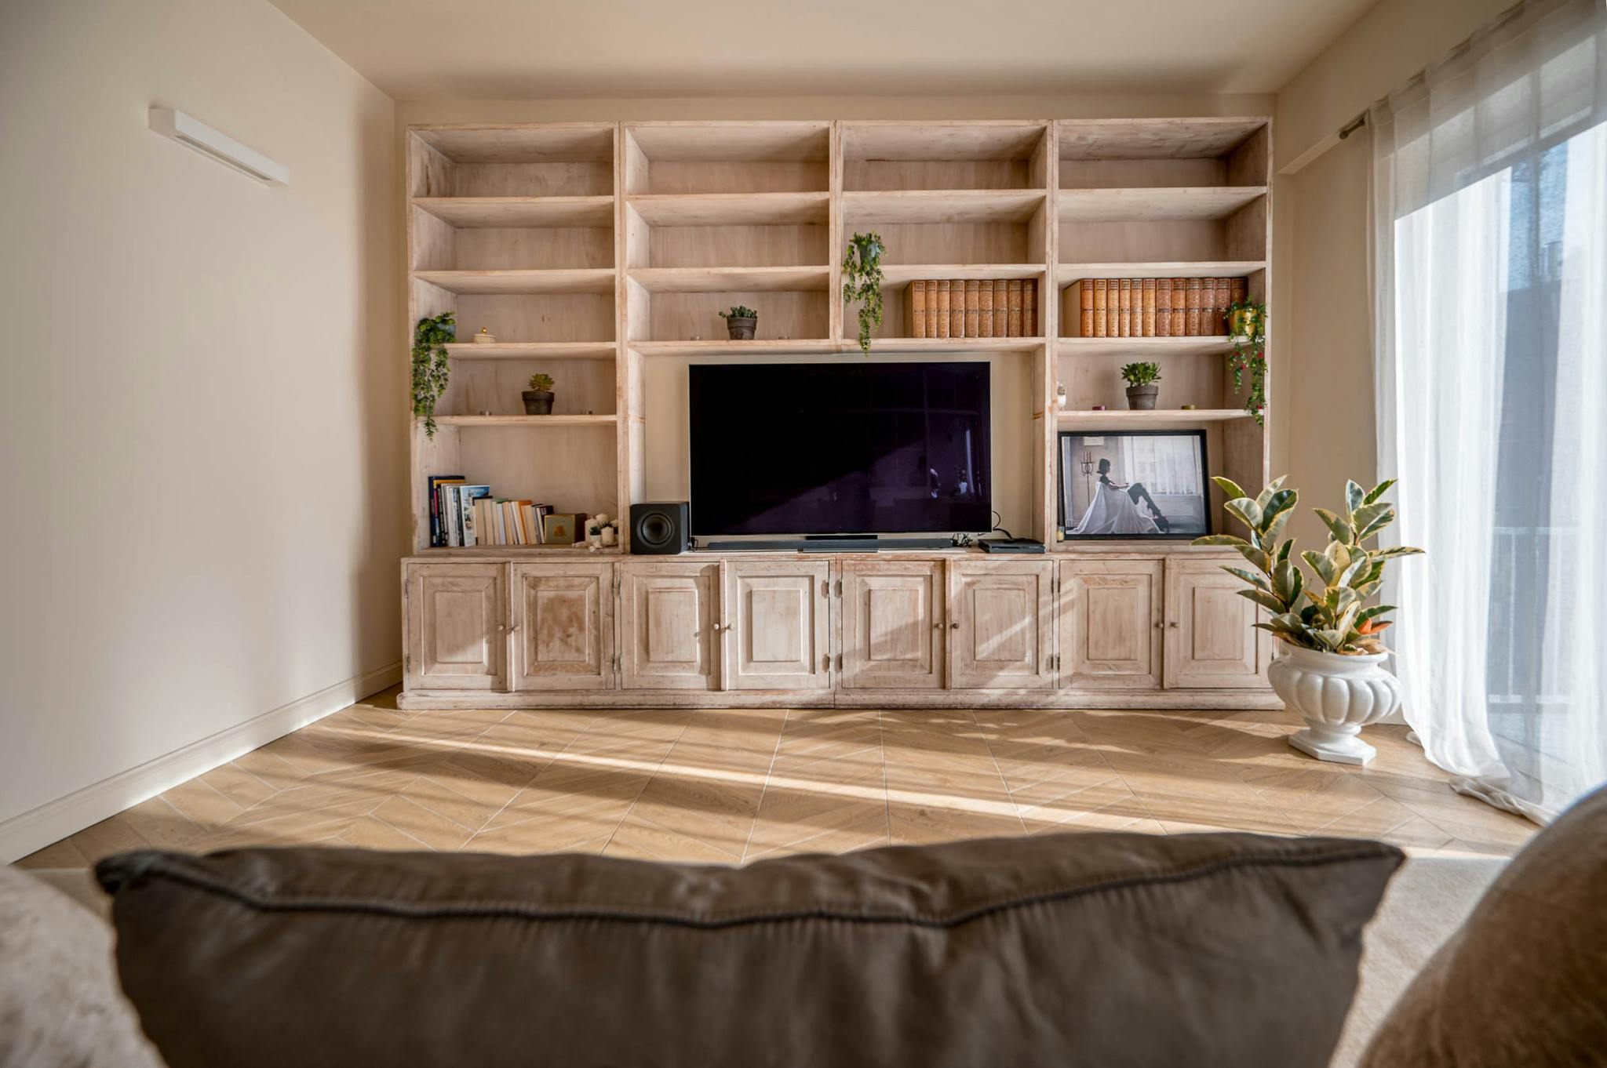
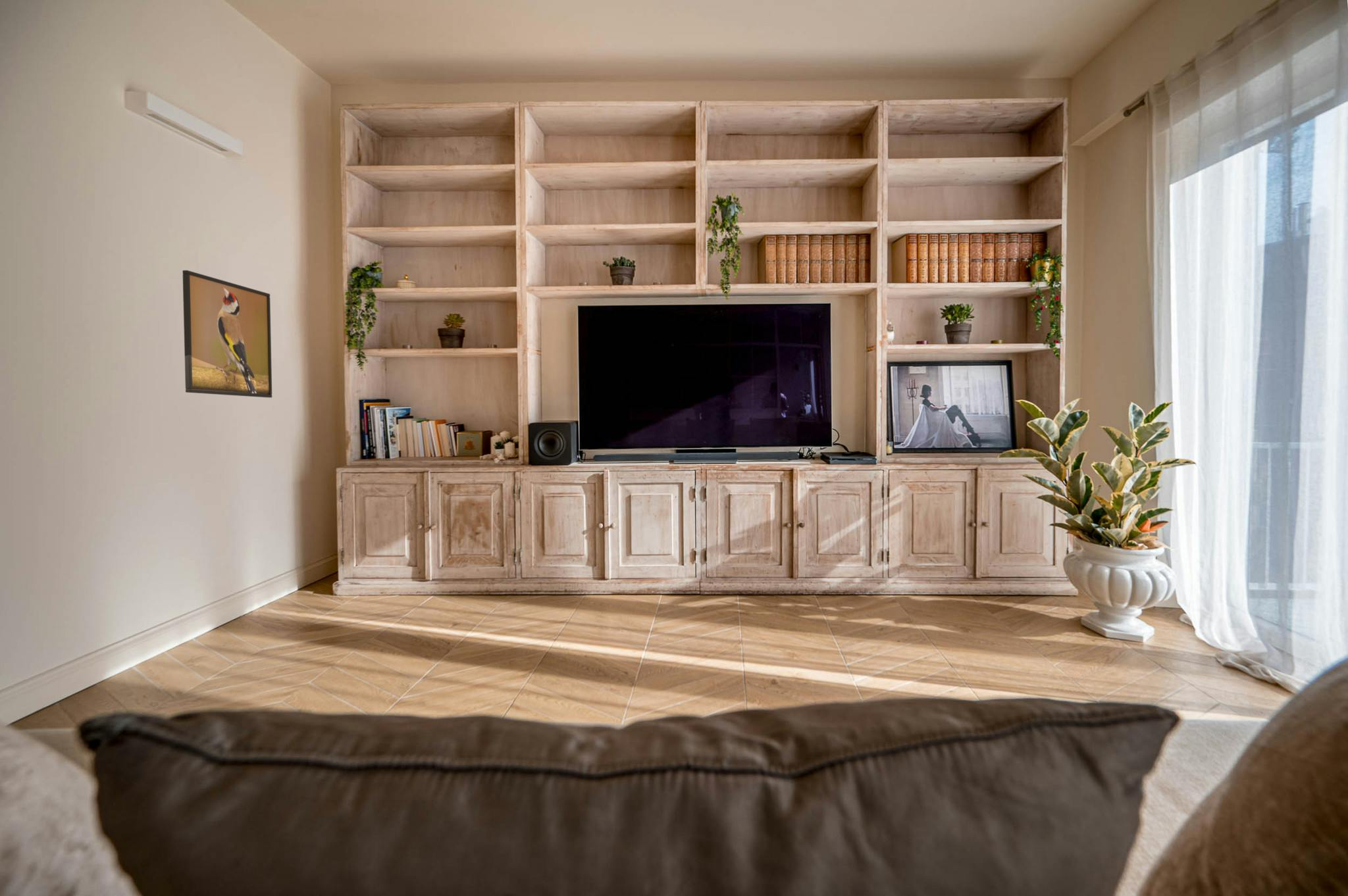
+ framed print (231, 339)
